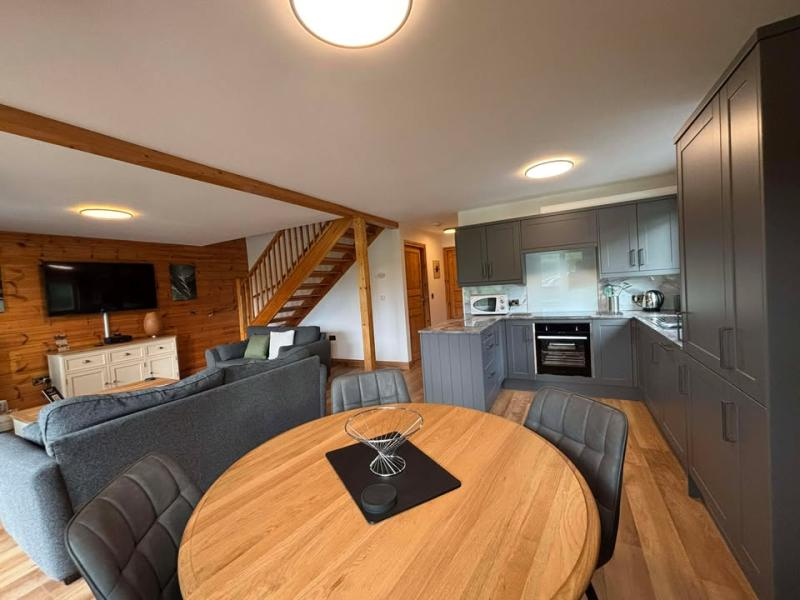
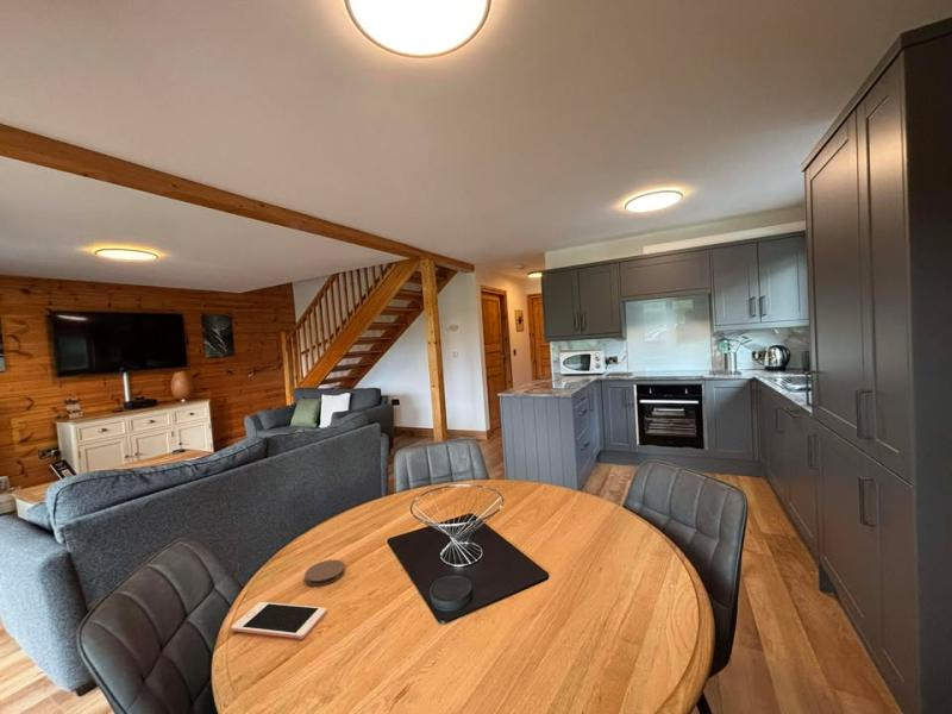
+ cell phone (280, 619)
+ coaster (325, 571)
